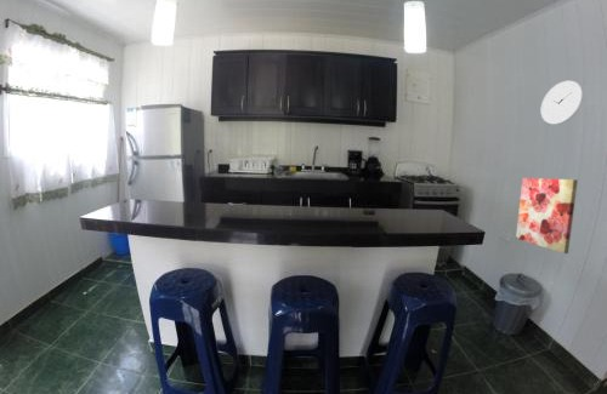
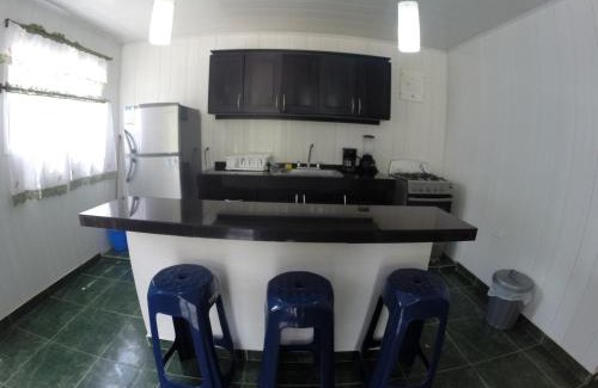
- wall art (543, 212)
- wall clock (558, 103)
